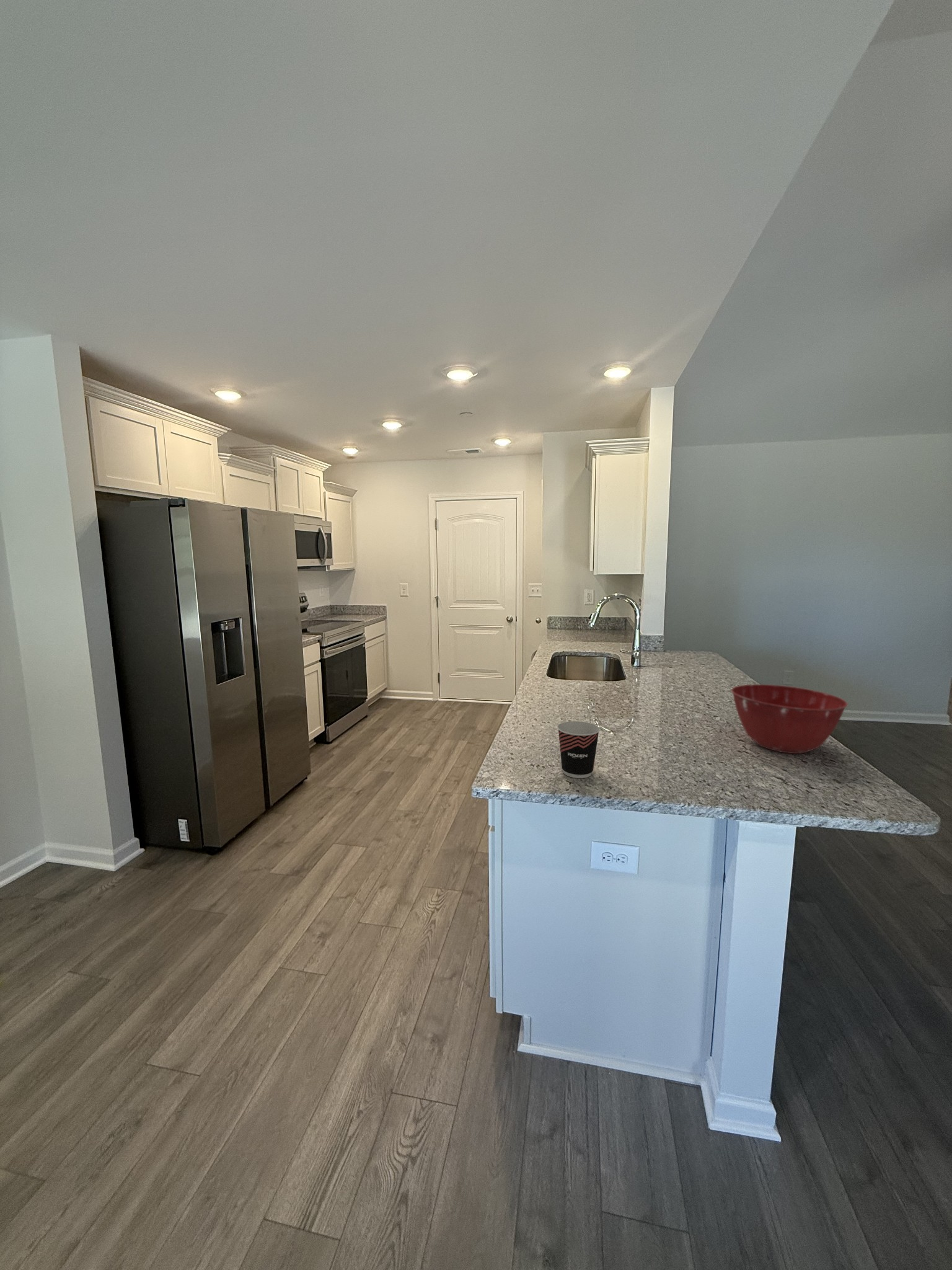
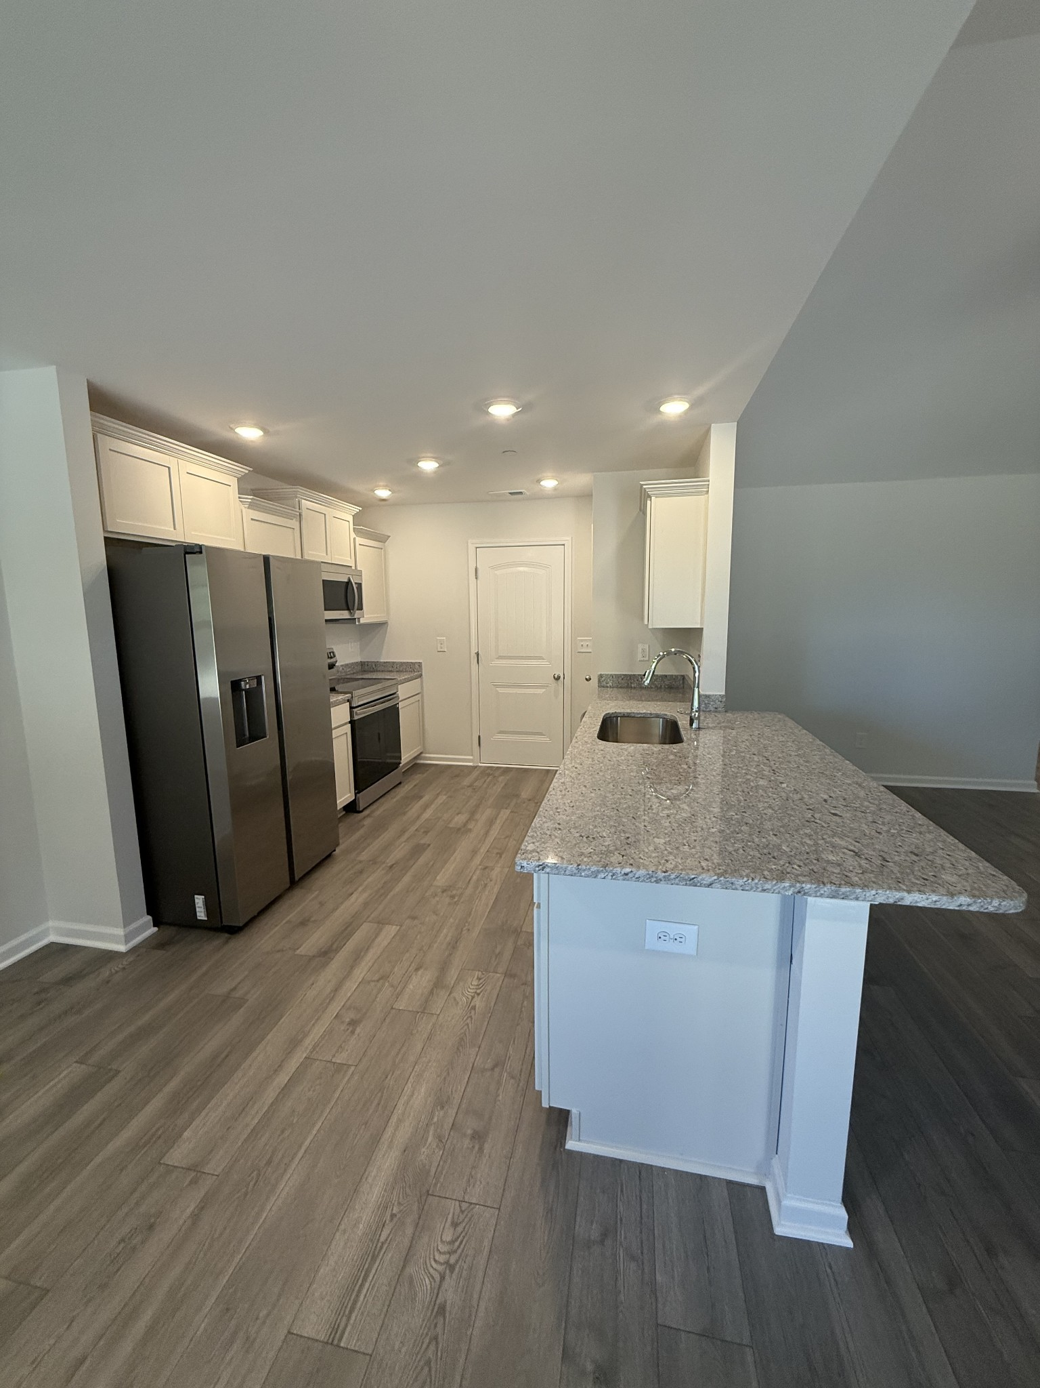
- mixing bowl (784, 720)
- cup (578, 750)
